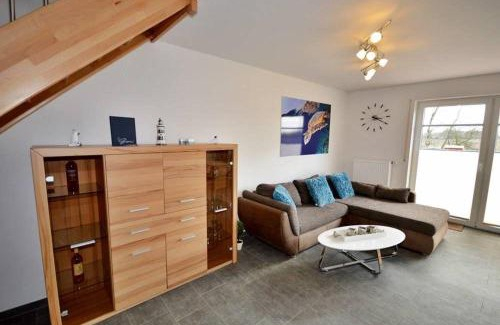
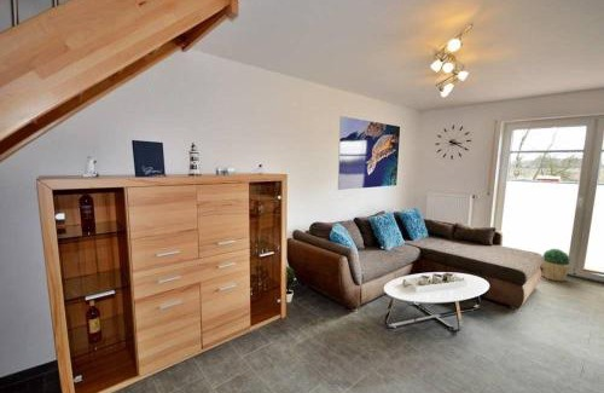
+ potted plant (554, 264)
